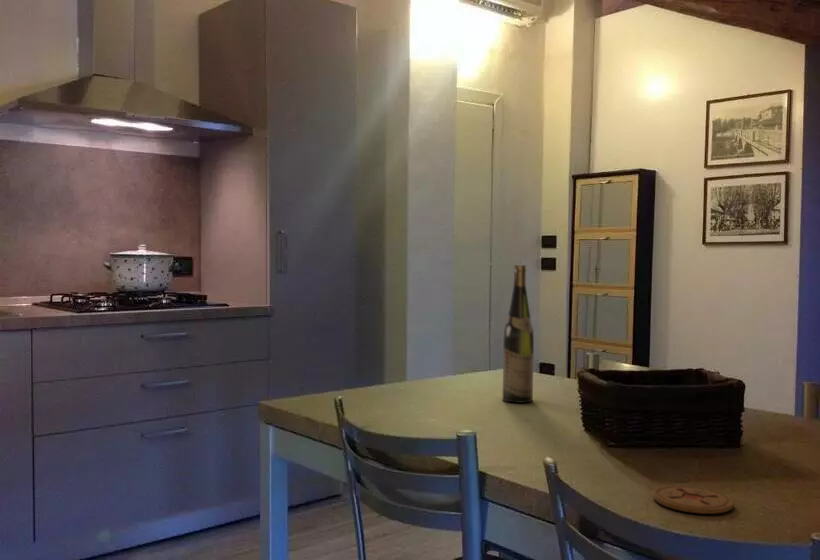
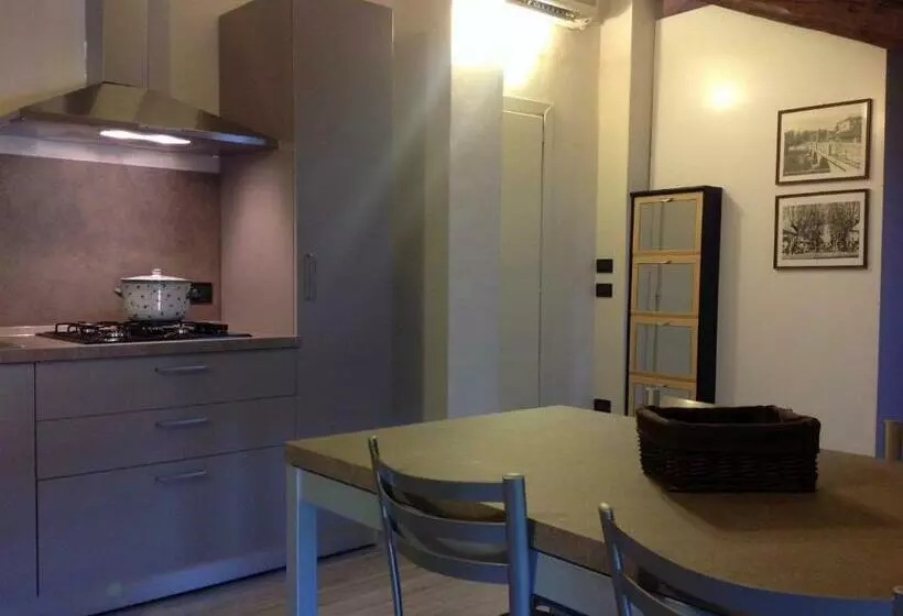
- coaster (692, 498)
- wine bottle (518, 332)
